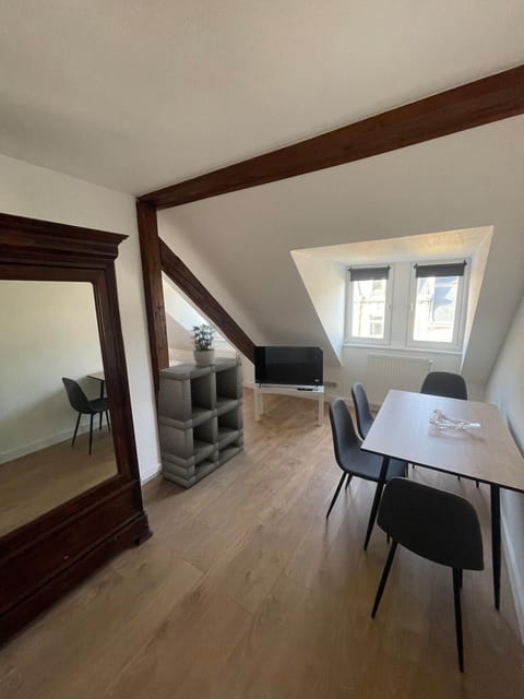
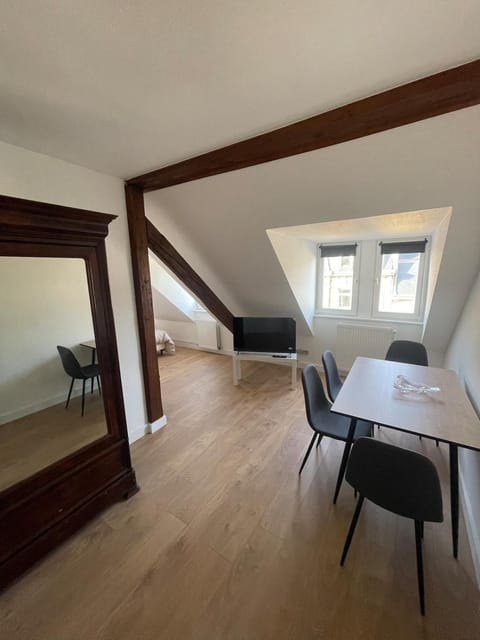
- shelving unit (204, 414)
- potted plant (203, 343)
